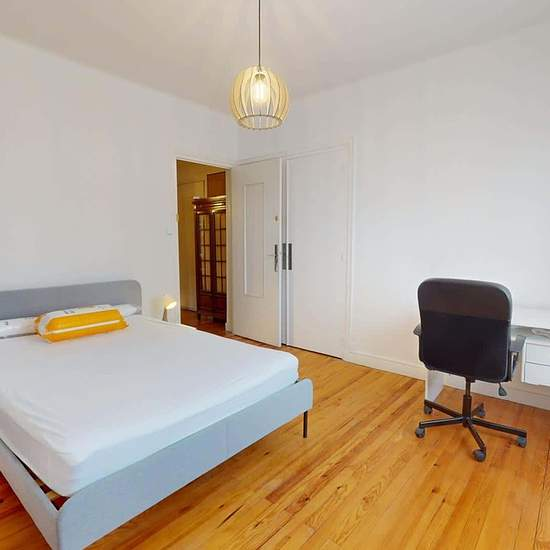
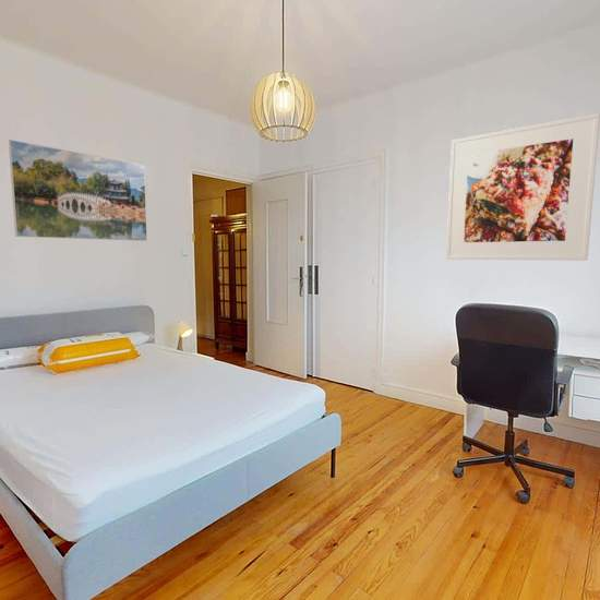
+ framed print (514, 194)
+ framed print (86, 196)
